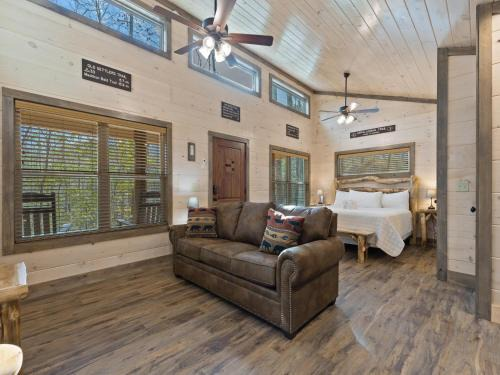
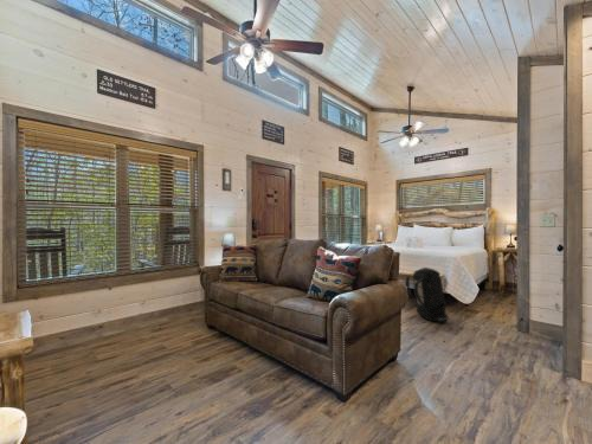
+ backpack (425, 294)
